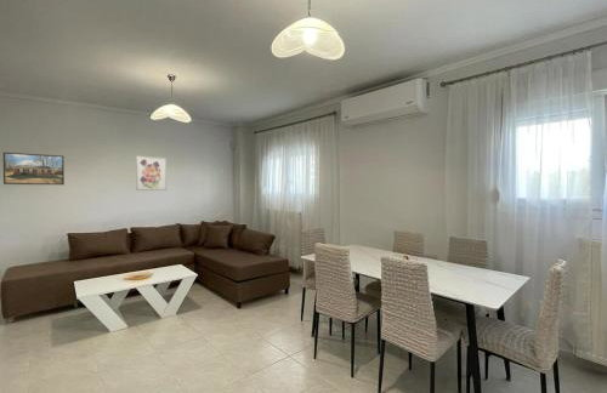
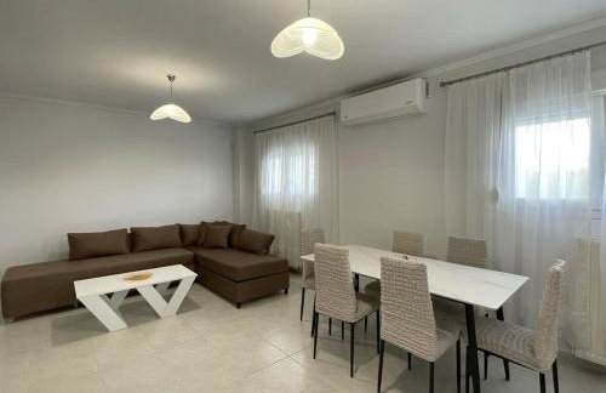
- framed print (34, 169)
- wall art (152, 173)
